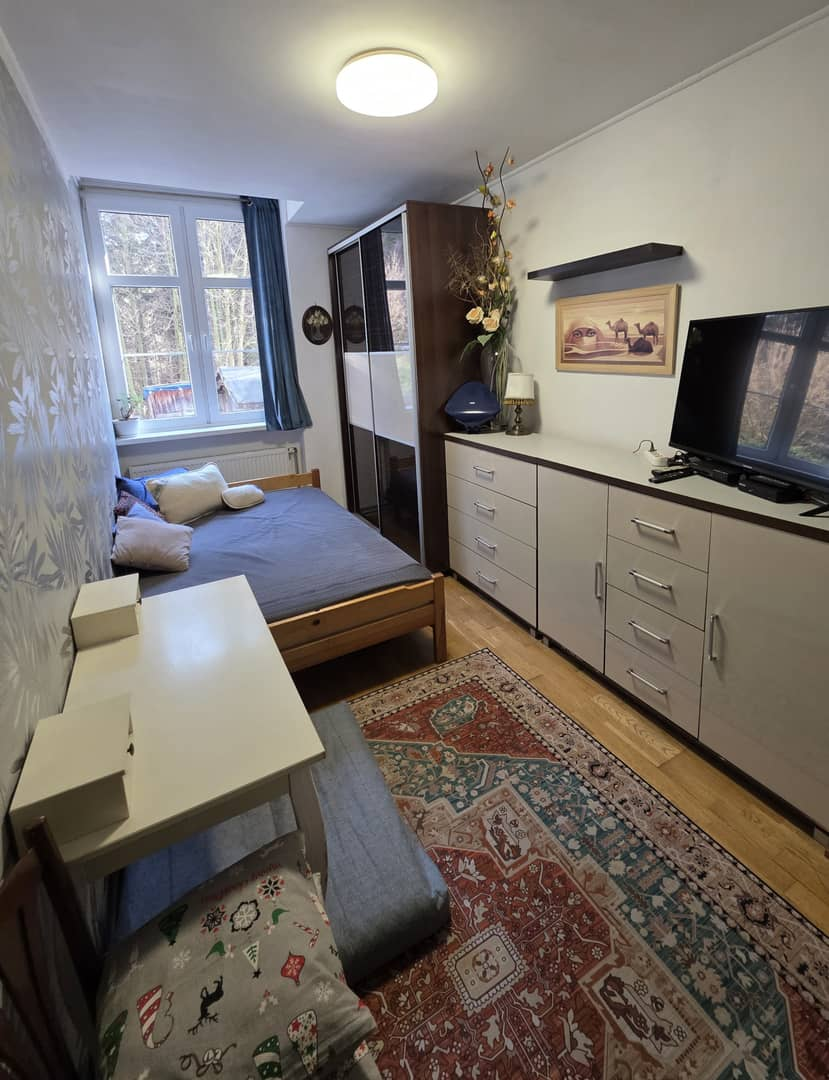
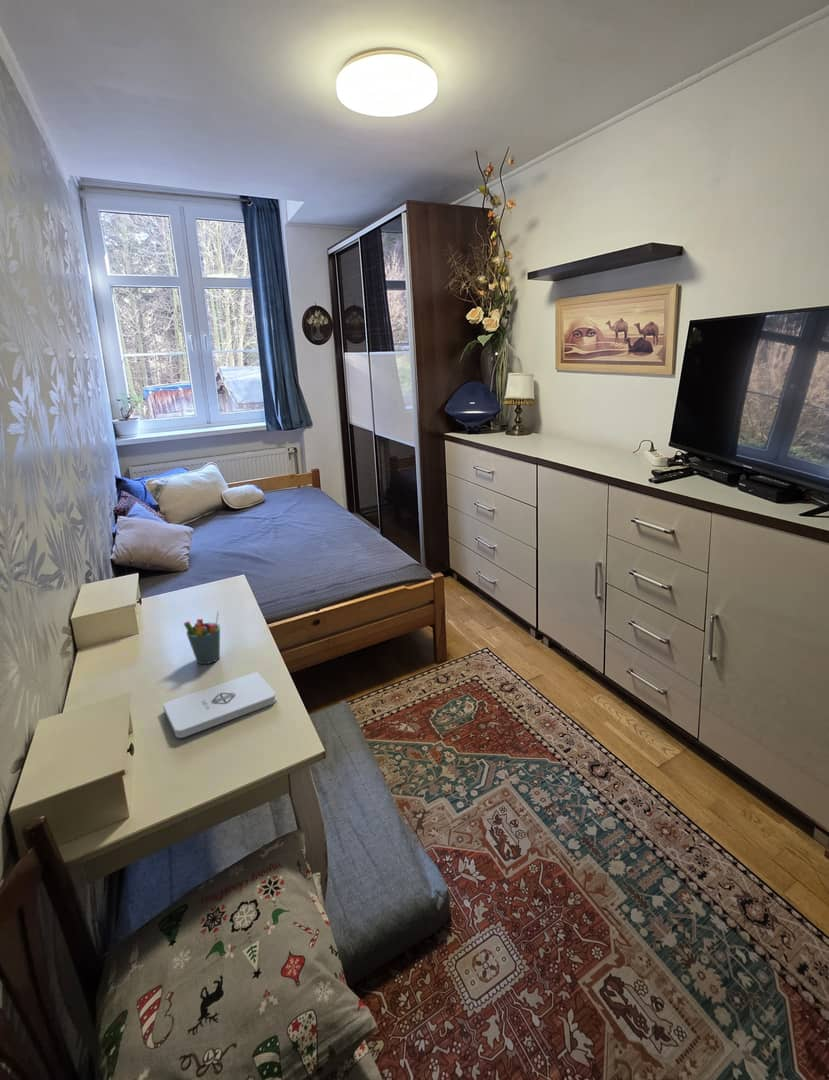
+ pen holder (204, 636)
+ notepad (220, 702)
